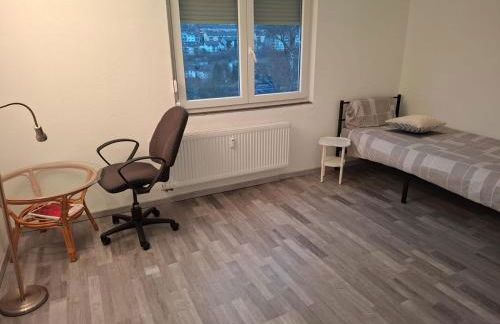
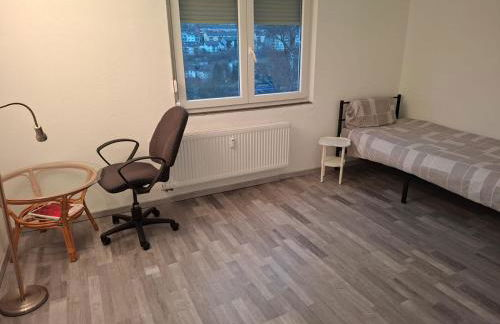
- pillow (414, 123)
